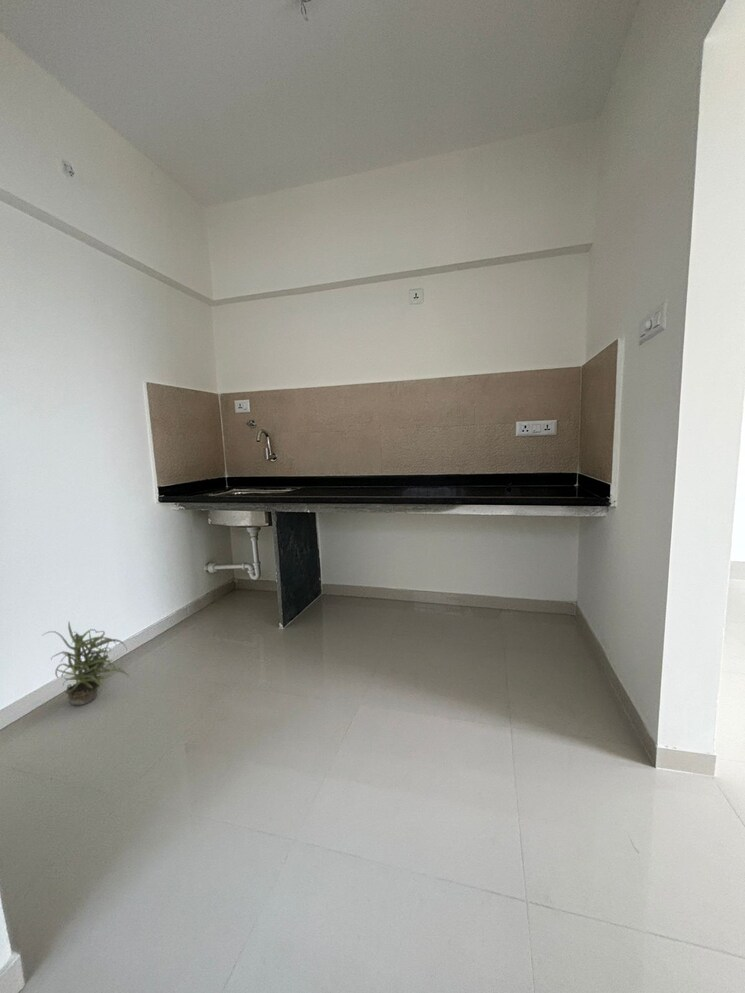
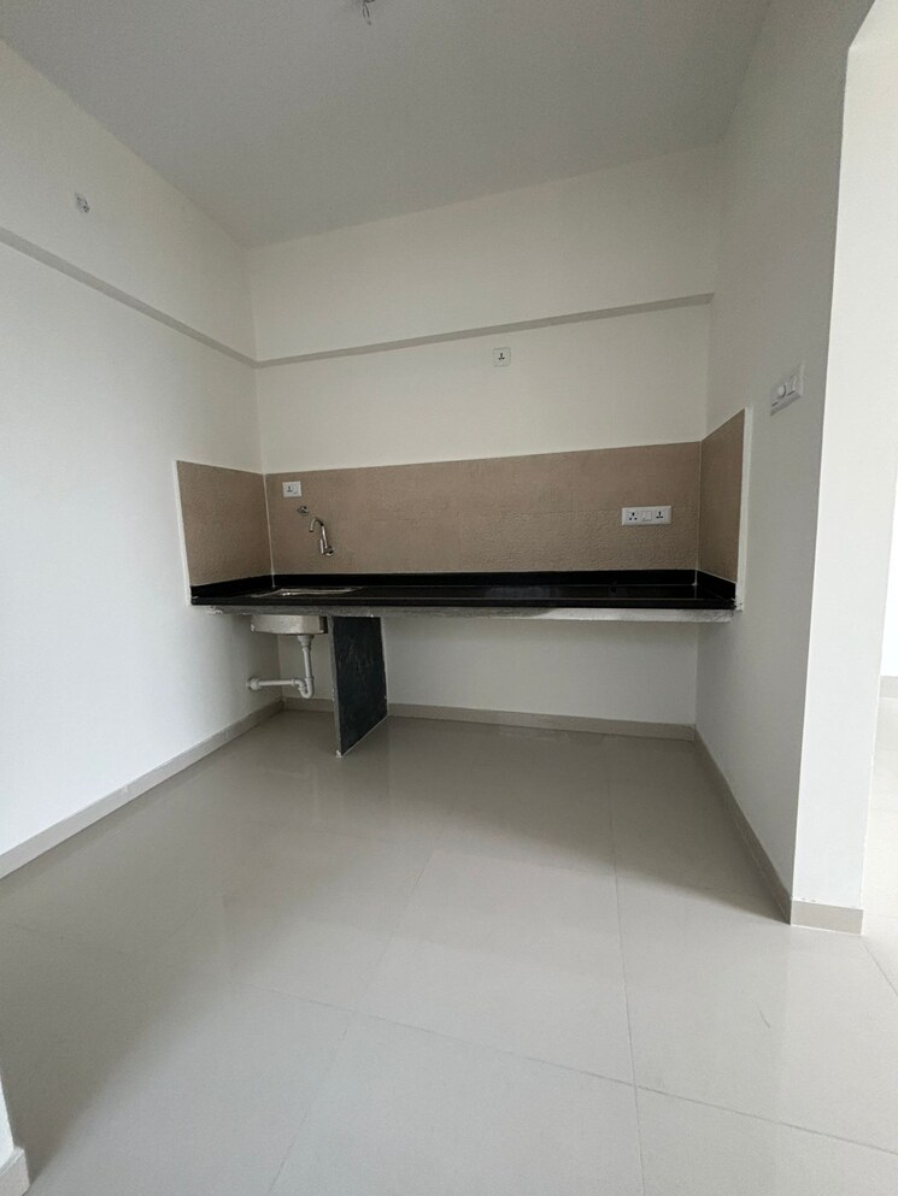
- potted plant (84, 660)
